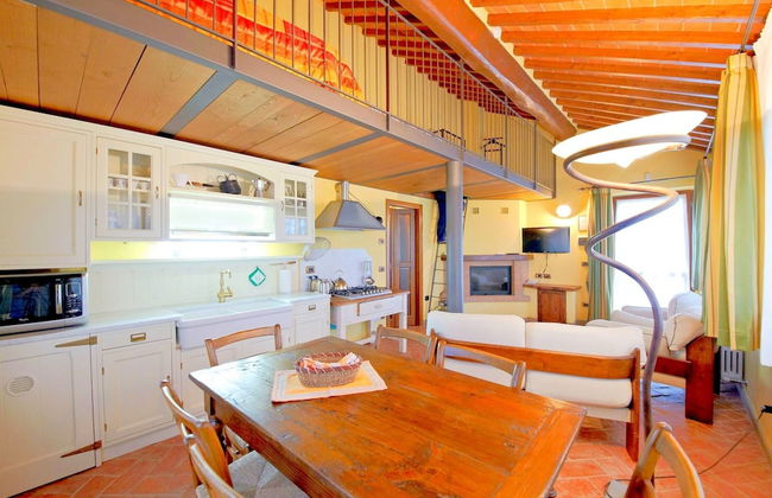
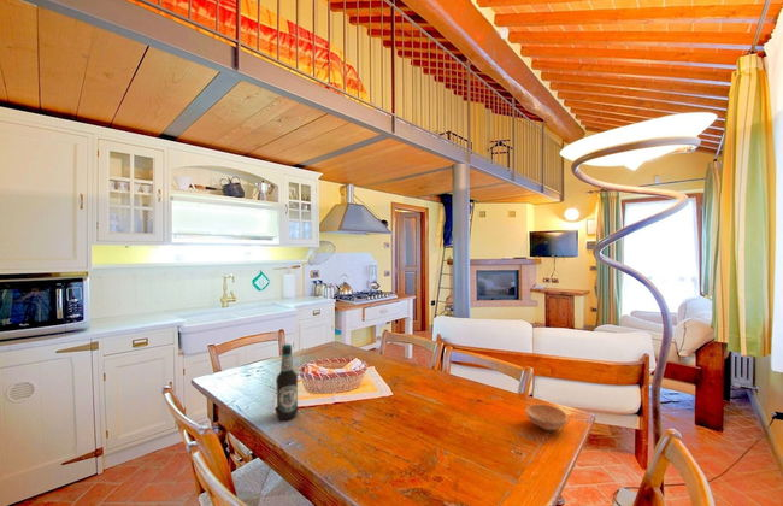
+ bowl (546, 418)
+ bottle (287, 380)
